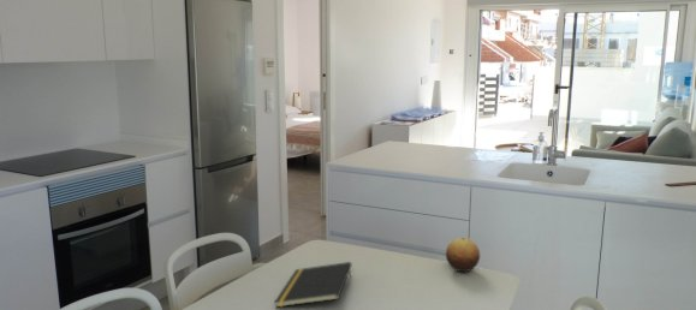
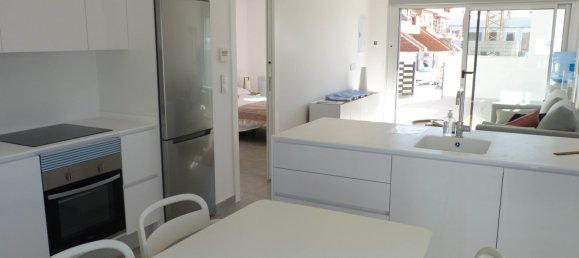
- fruit (463, 254)
- notepad (315, 282)
